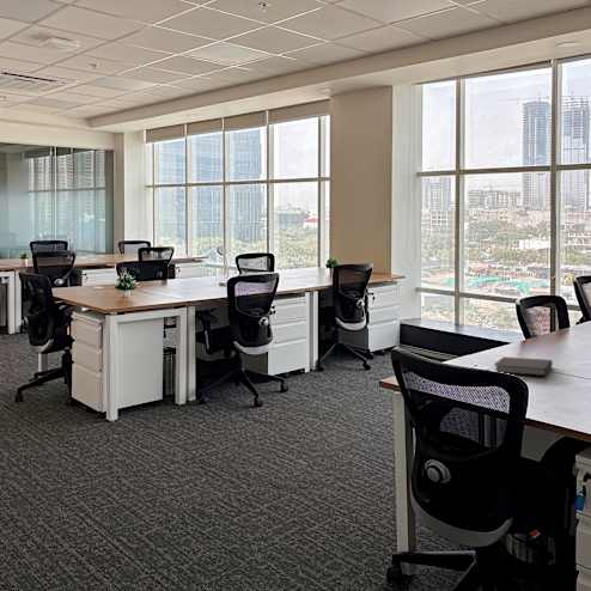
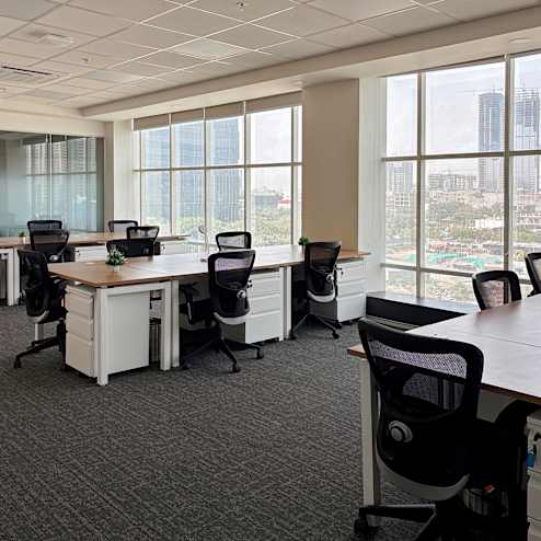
- notebook (523, 365)
